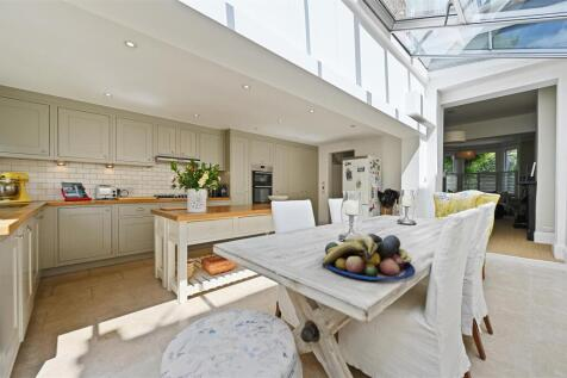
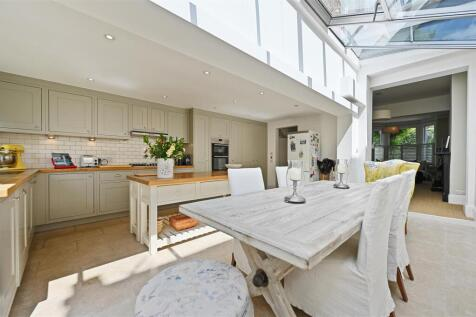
- fruit bowl (366, 249)
